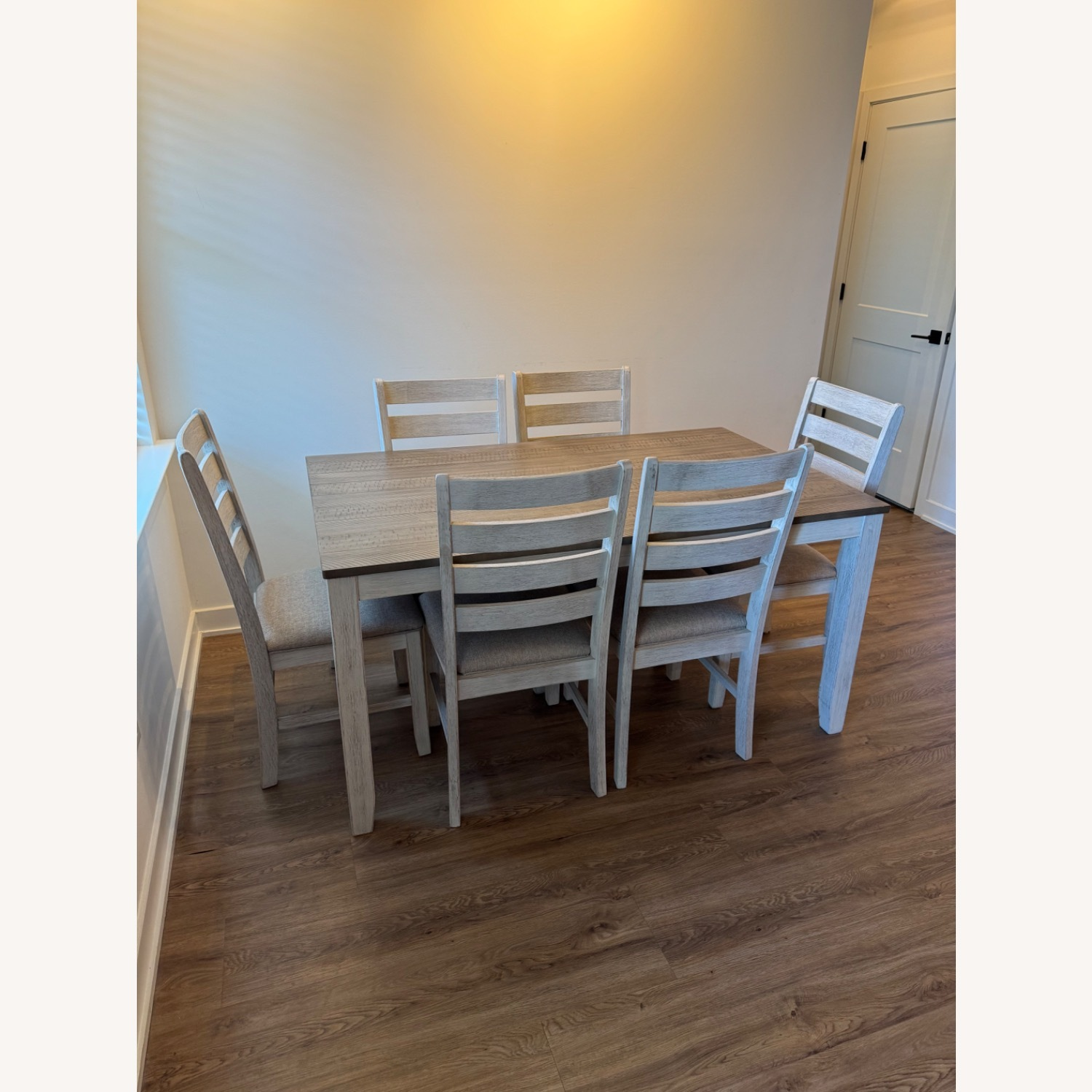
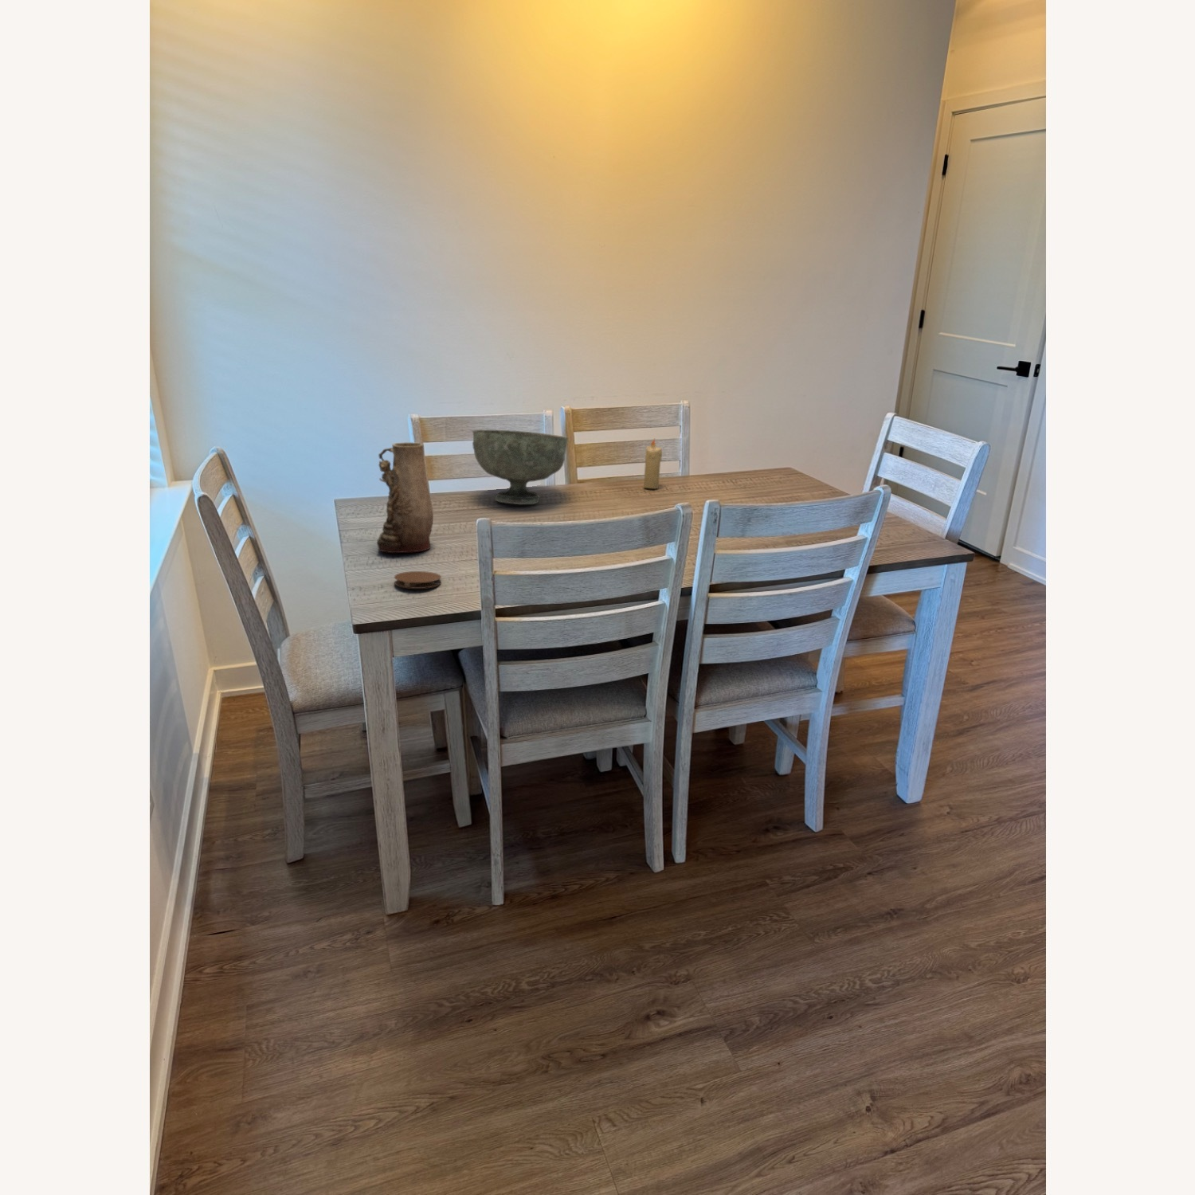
+ vase (405, 497)
+ decorative bowl (519, 466)
+ candle (652, 463)
+ coaster (417, 579)
